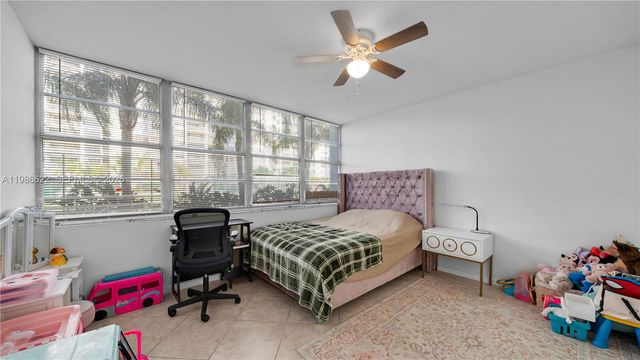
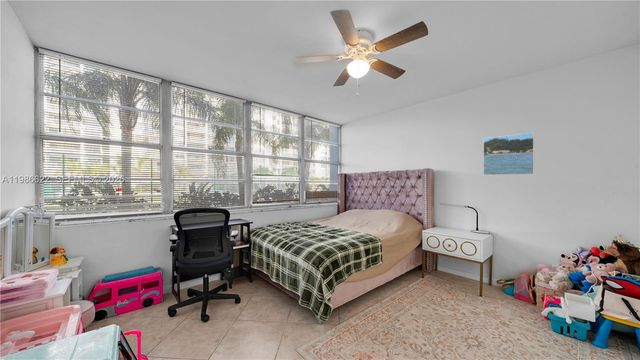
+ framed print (507, 155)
